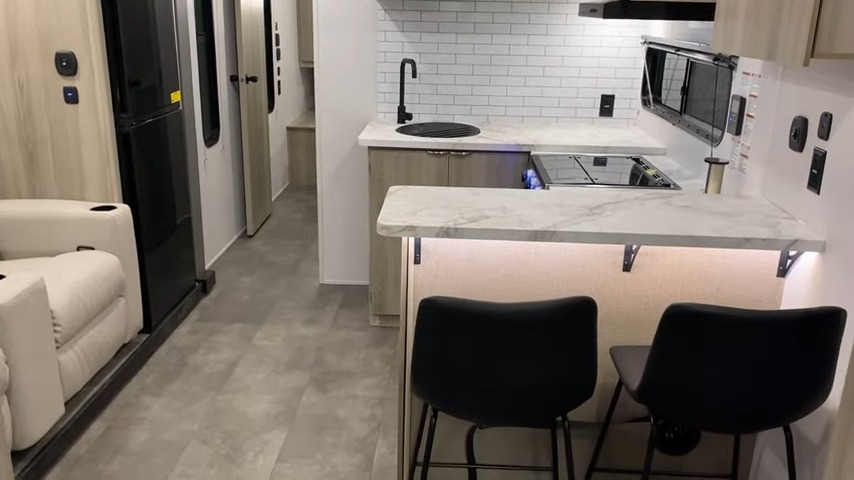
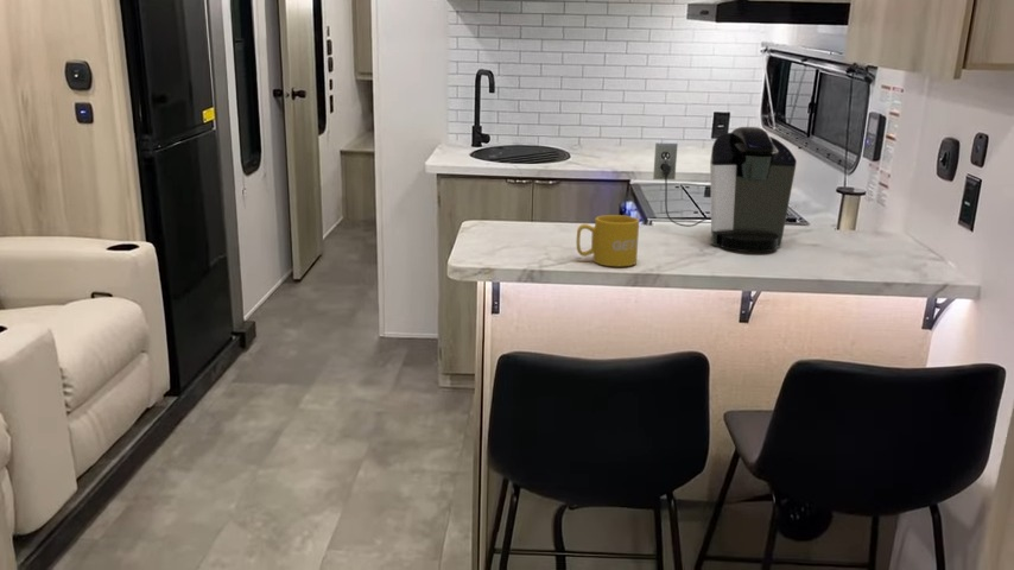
+ mug (607, 240)
+ coffee maker (724, 185)
